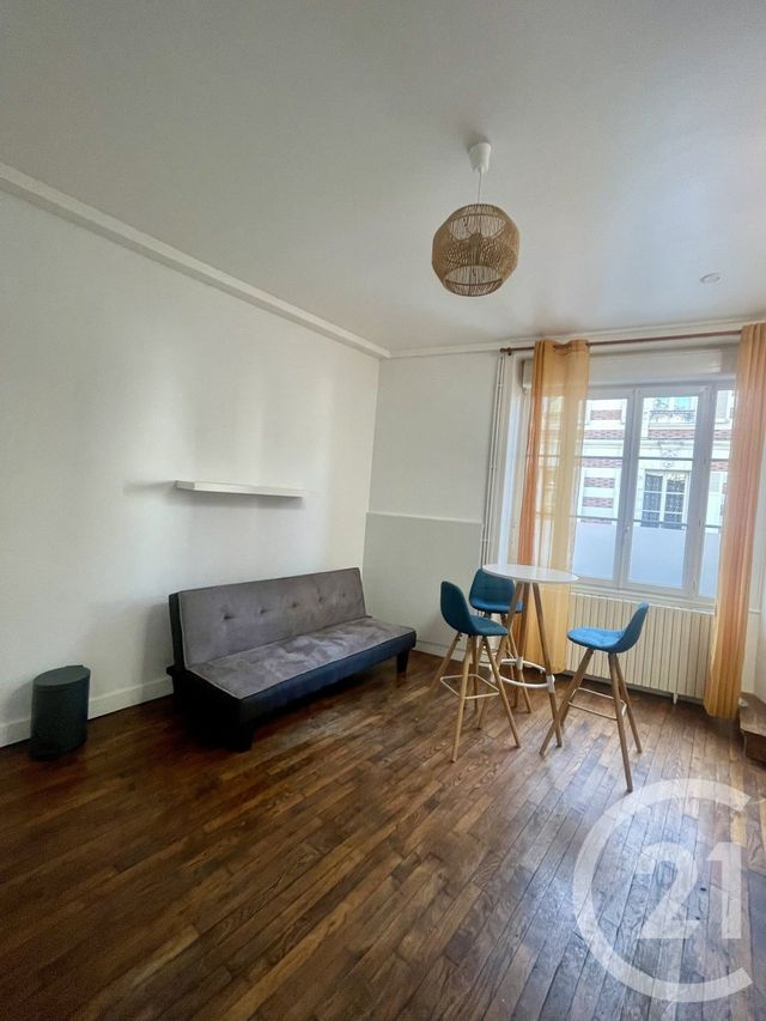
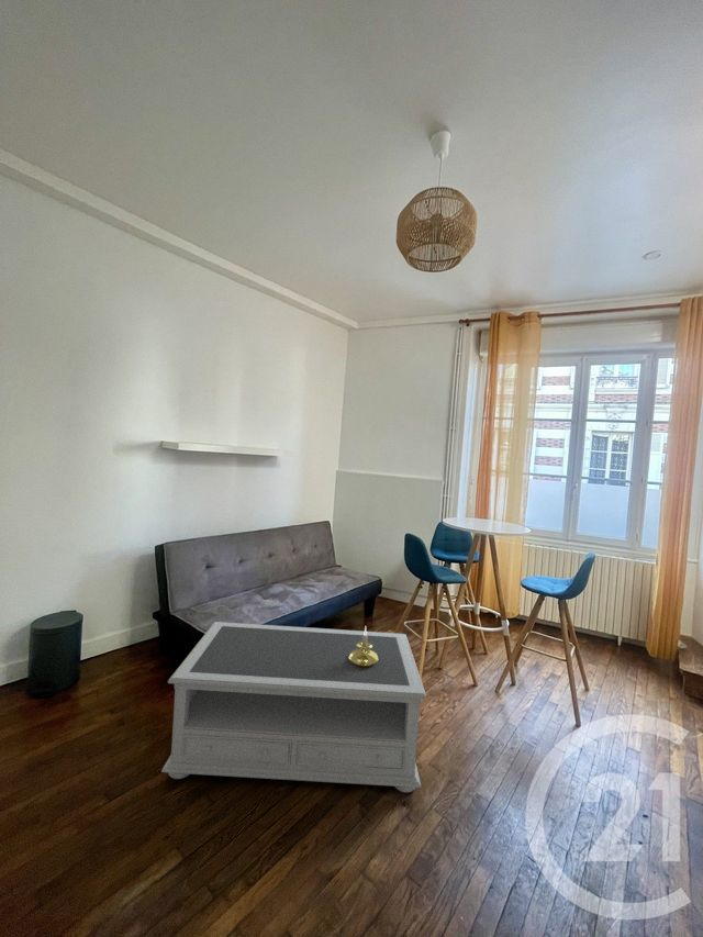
+ candle holder (364, 644)
+ coffee table (302, 695)
